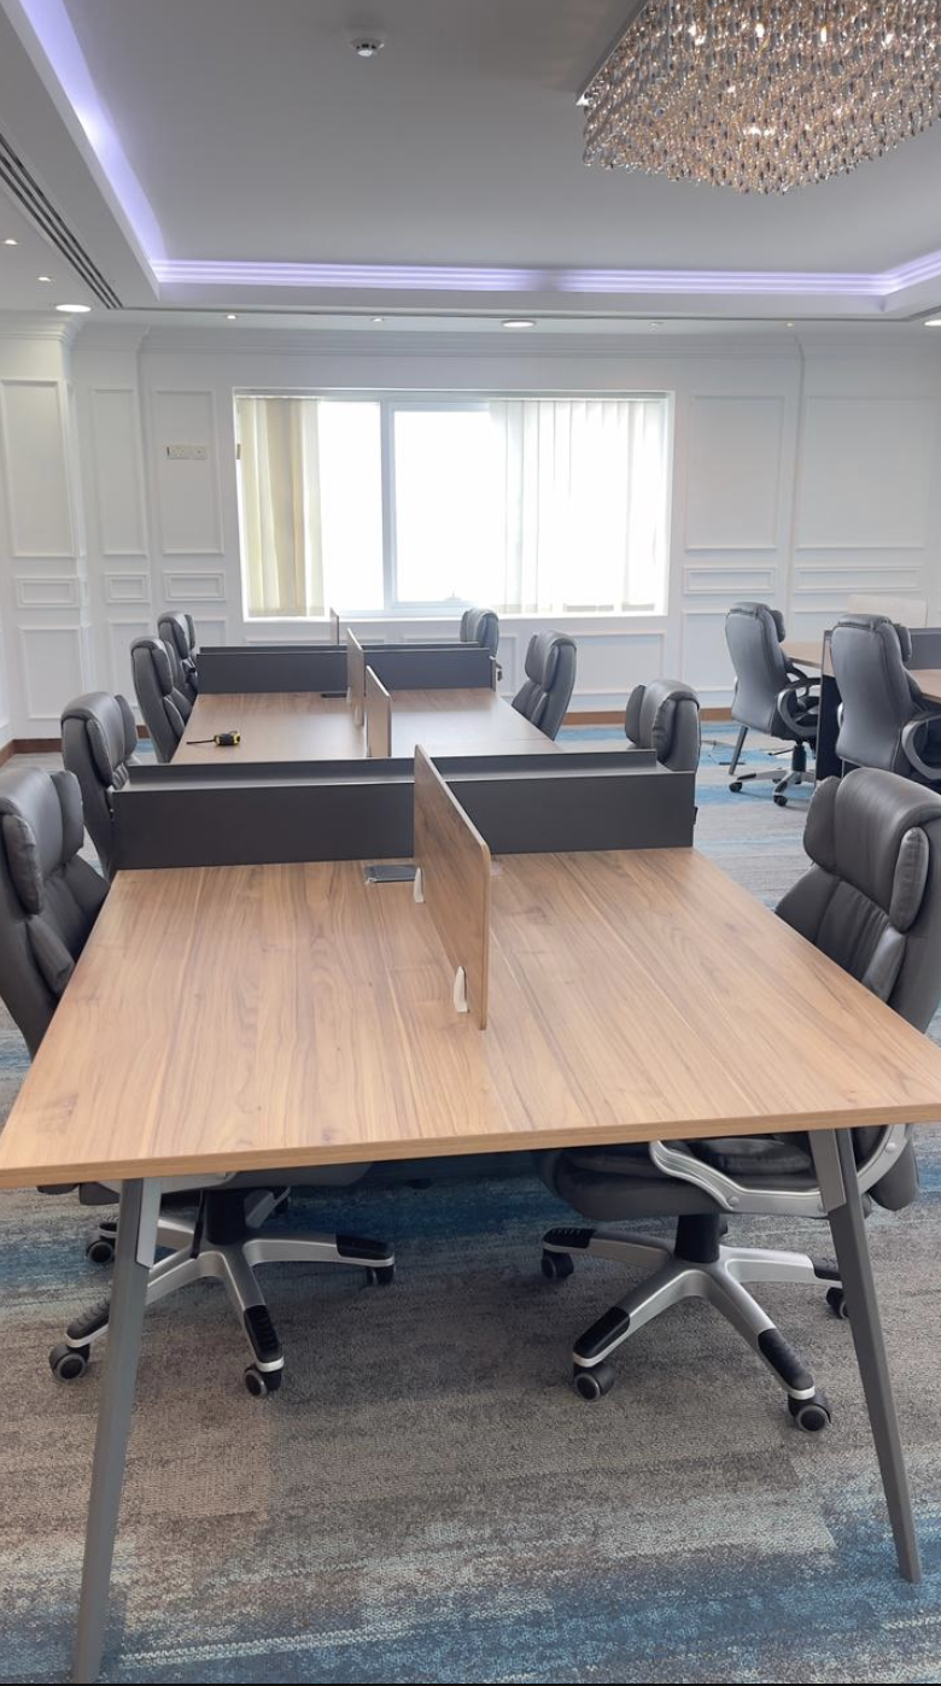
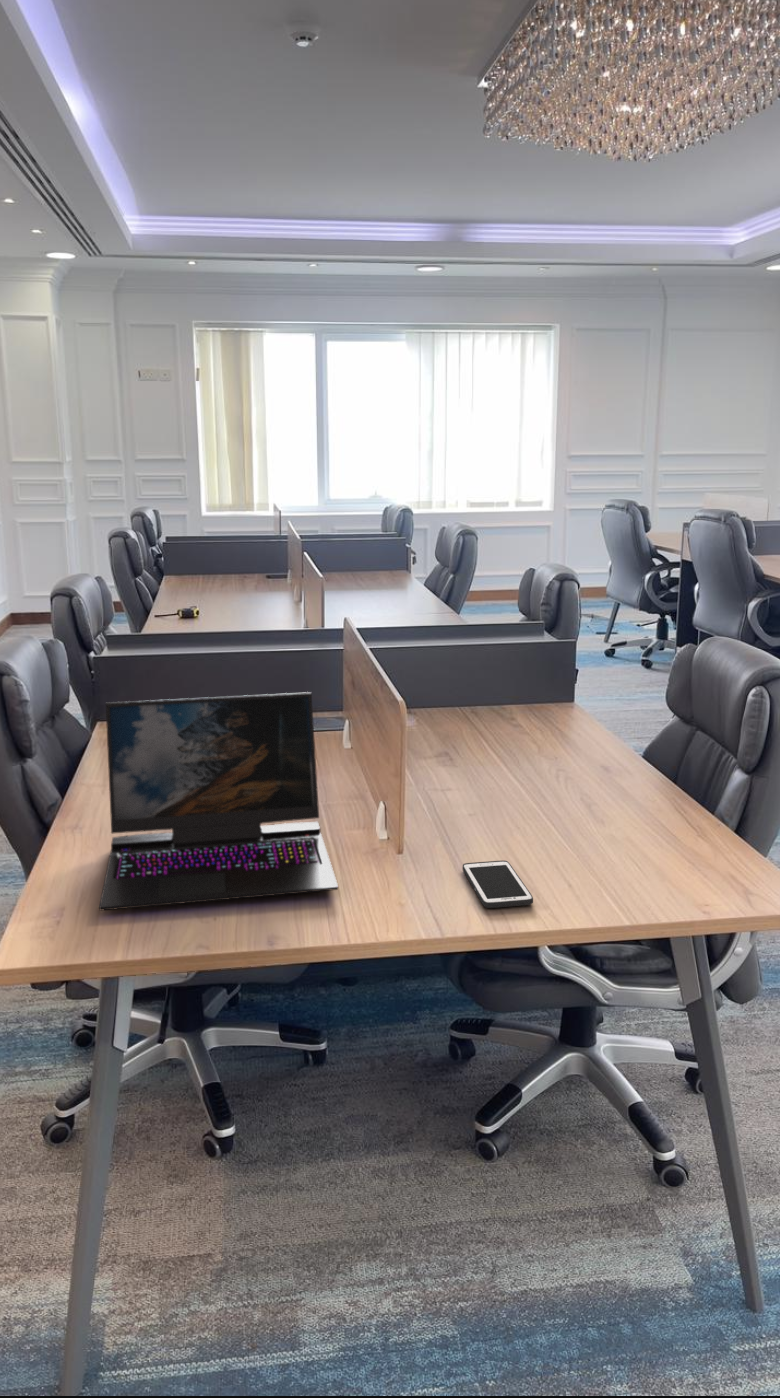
+ laptop (215, 793)
+ cell phone (496, 883)
